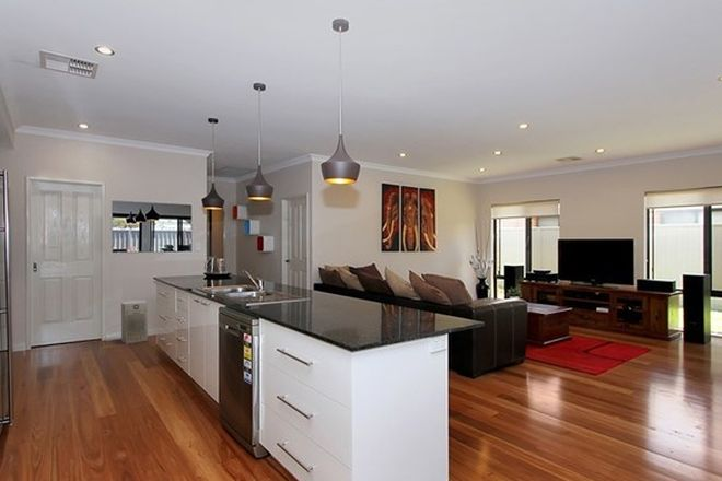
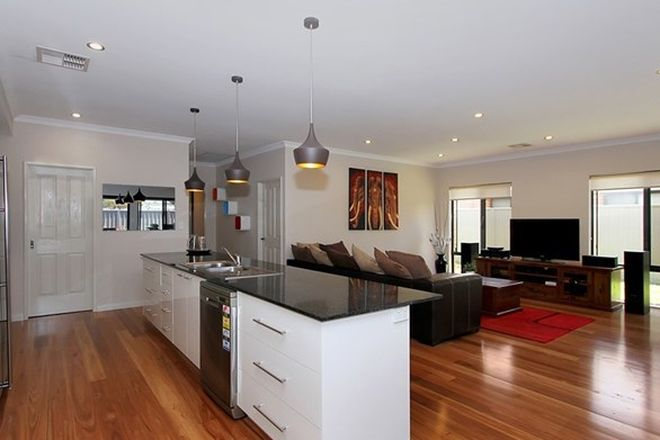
- fan (133, 320)
